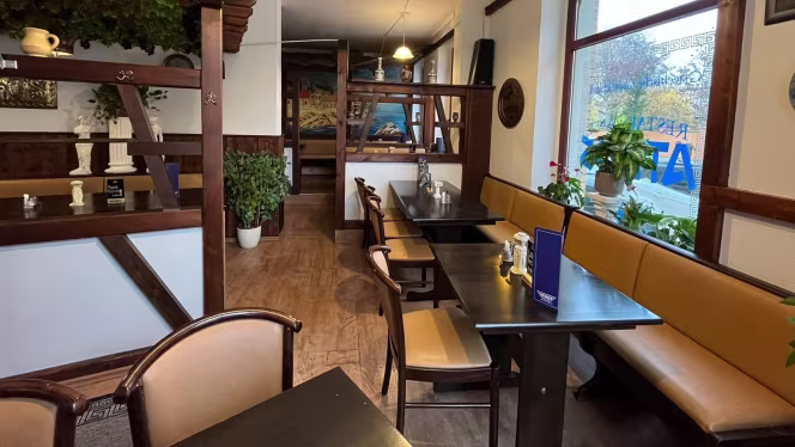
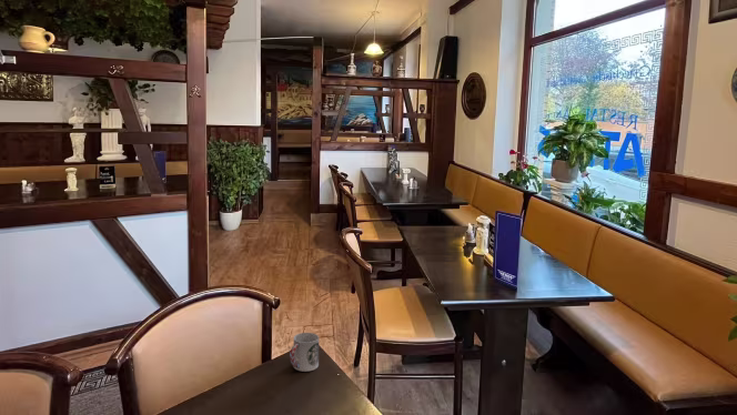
+ cup (302, 353)
